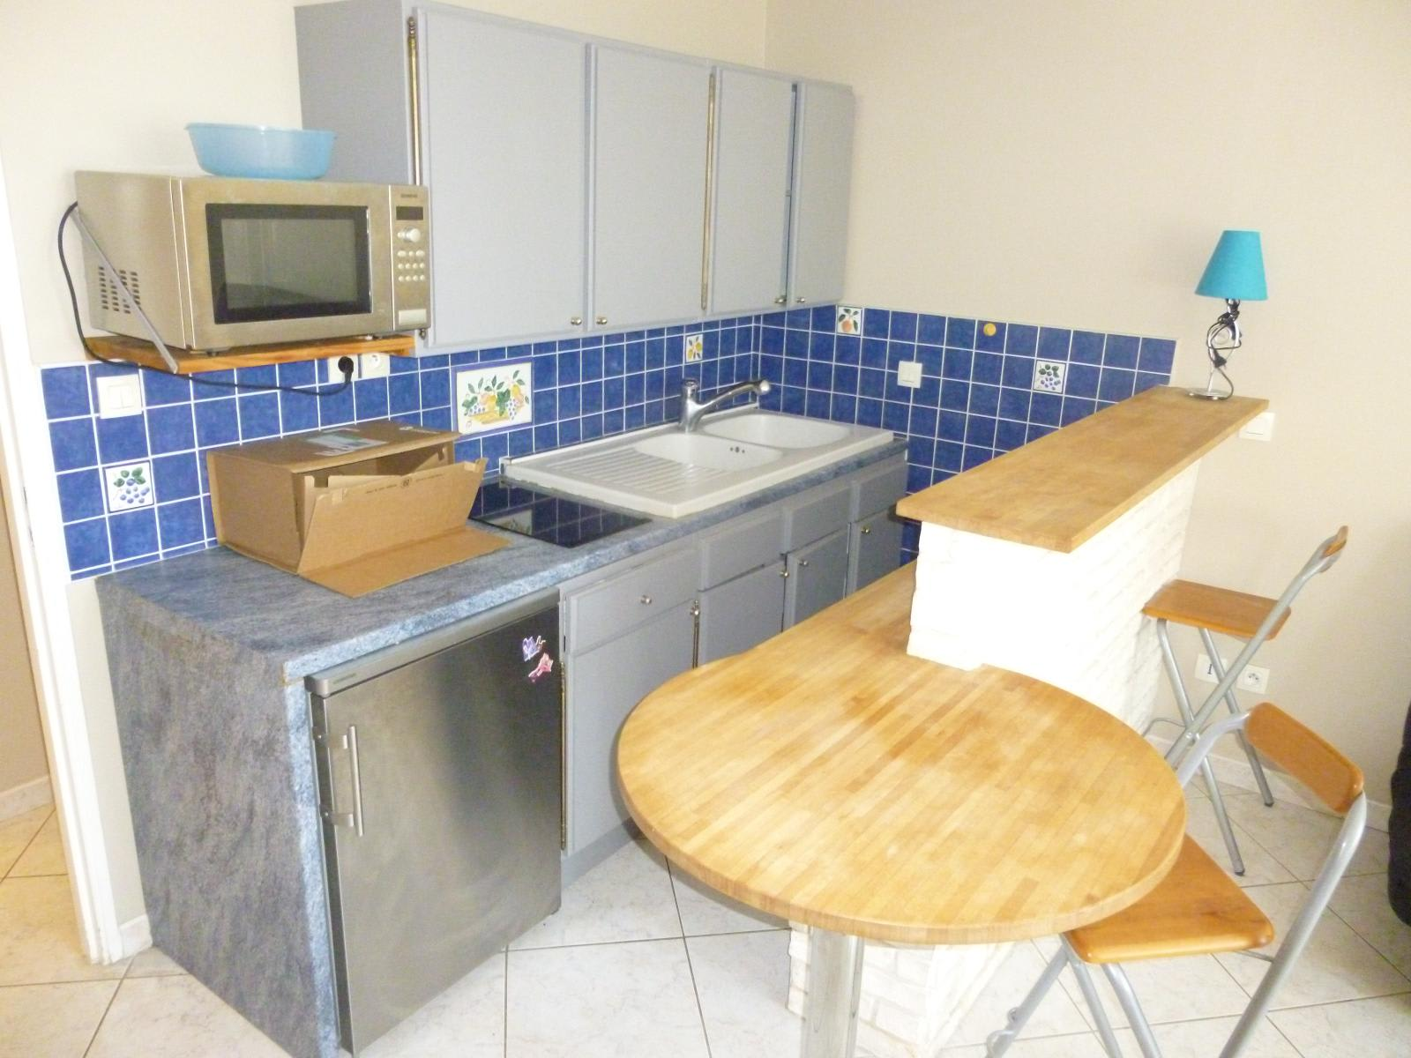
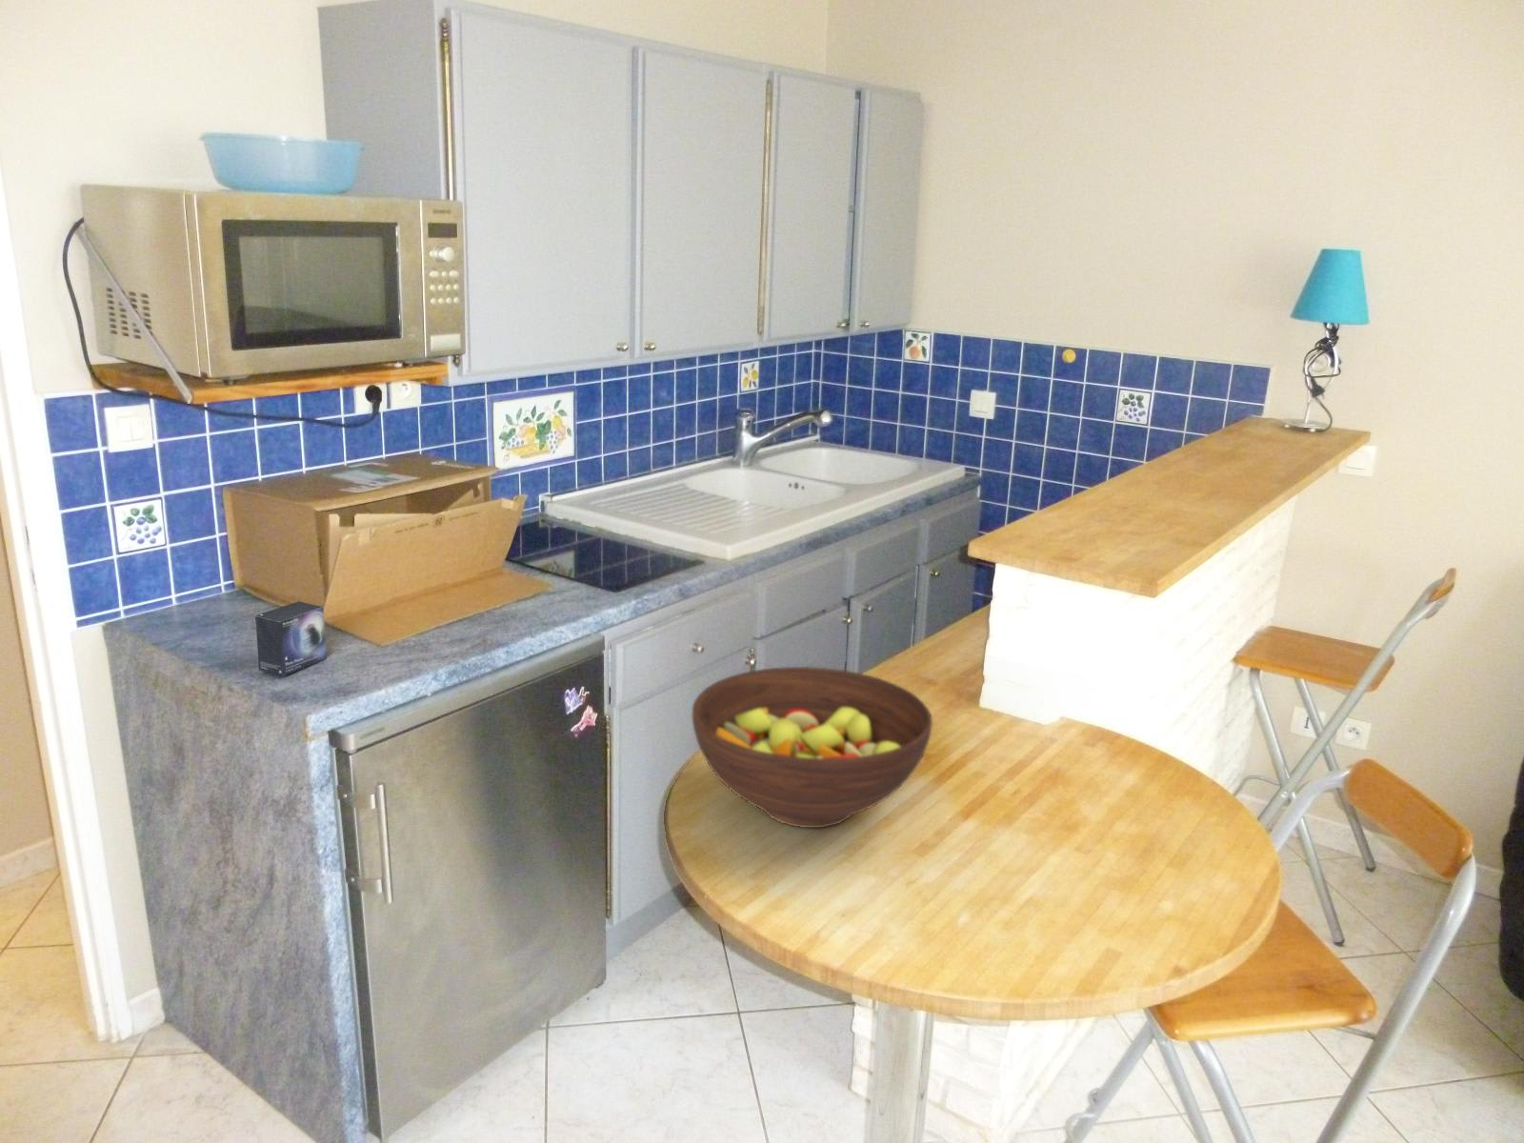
+ small box (292, 638)
+ fruit bowl (809, 759)
